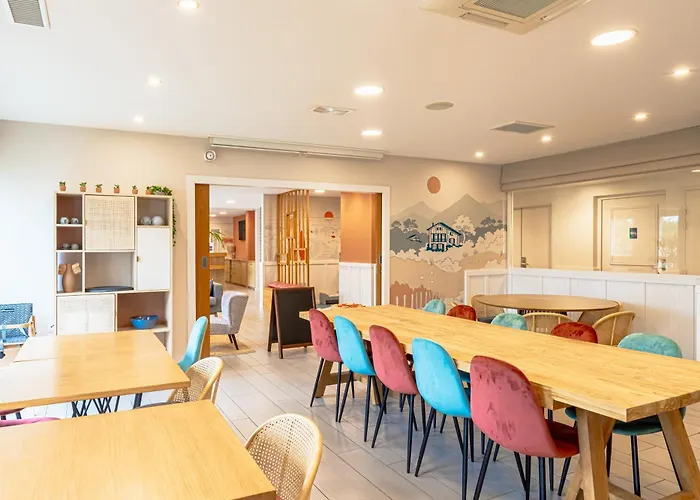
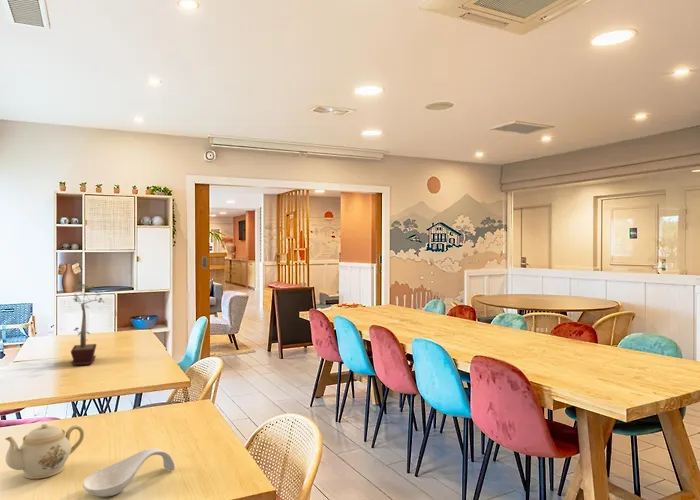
+ teapot (46, 447)
+ spoon rest (130, 470)
+ potted plant (85, 317)
